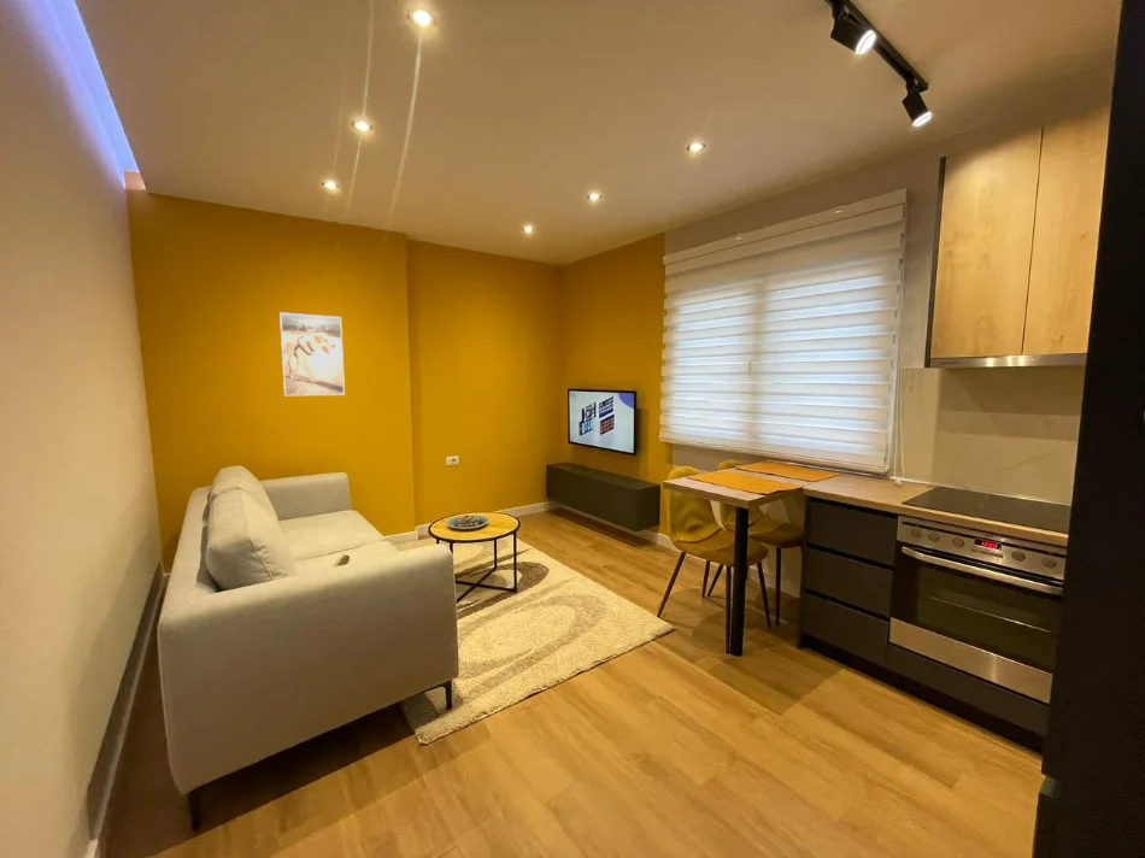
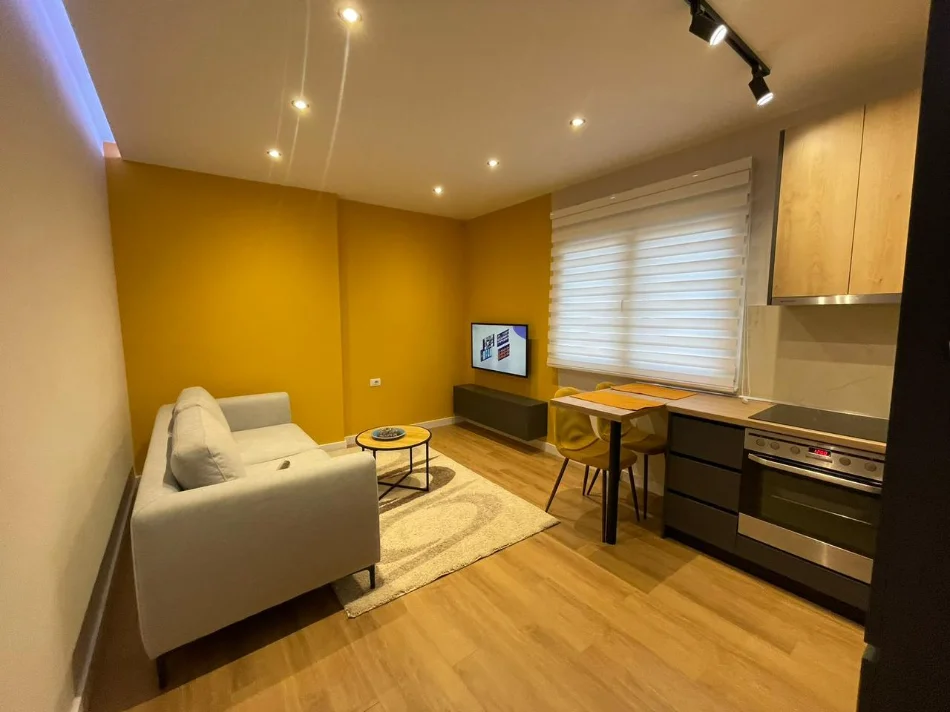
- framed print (313, 355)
